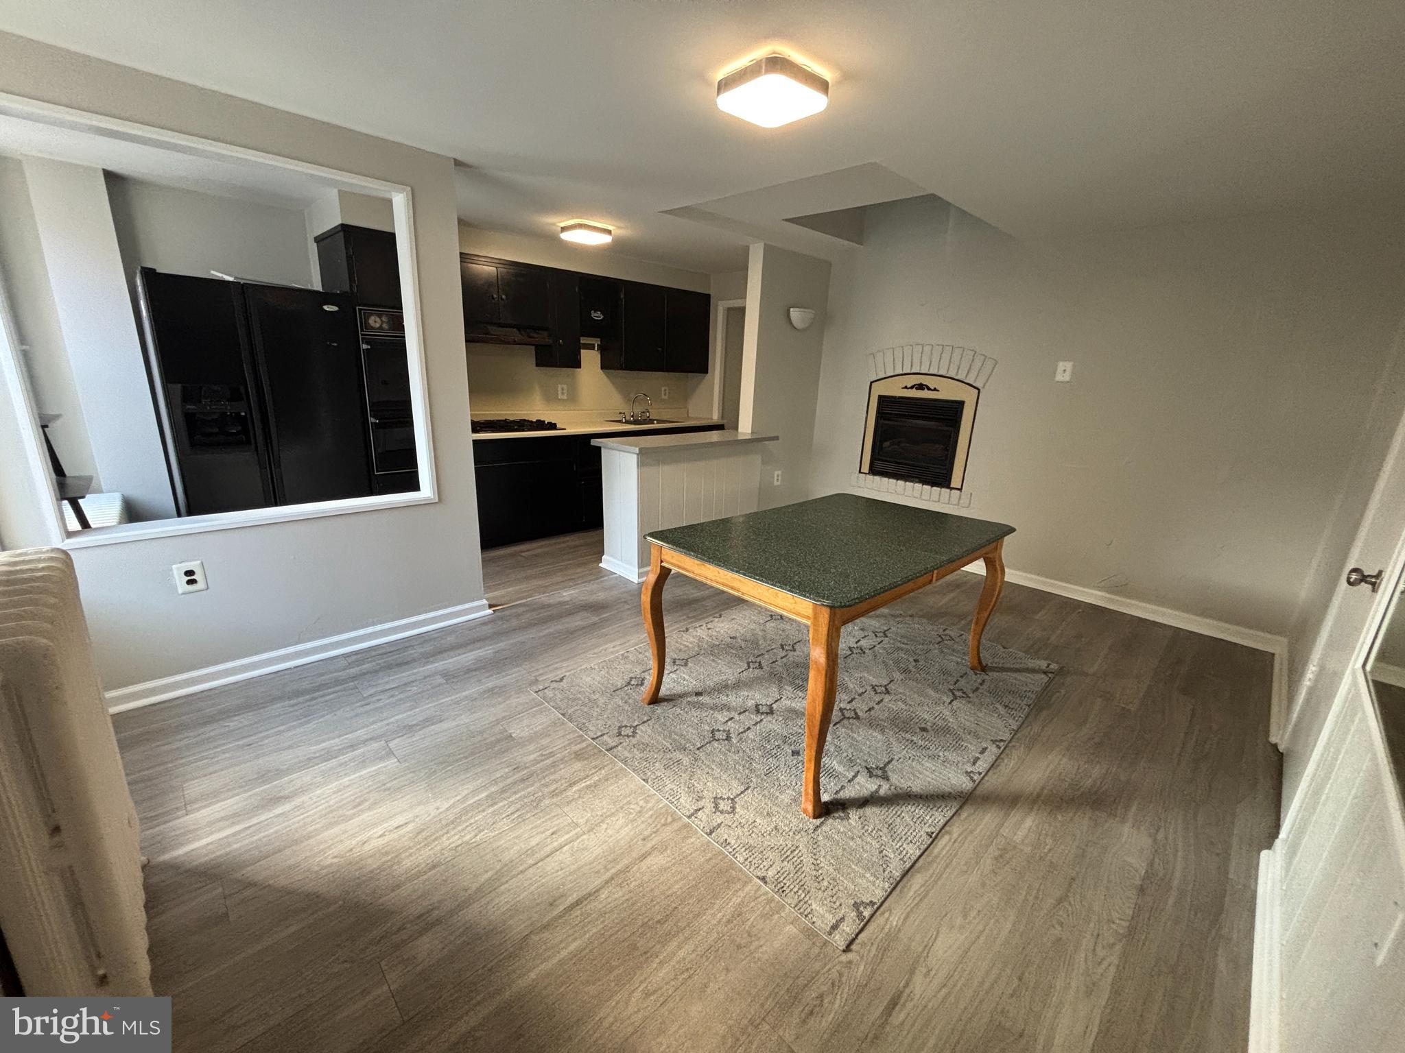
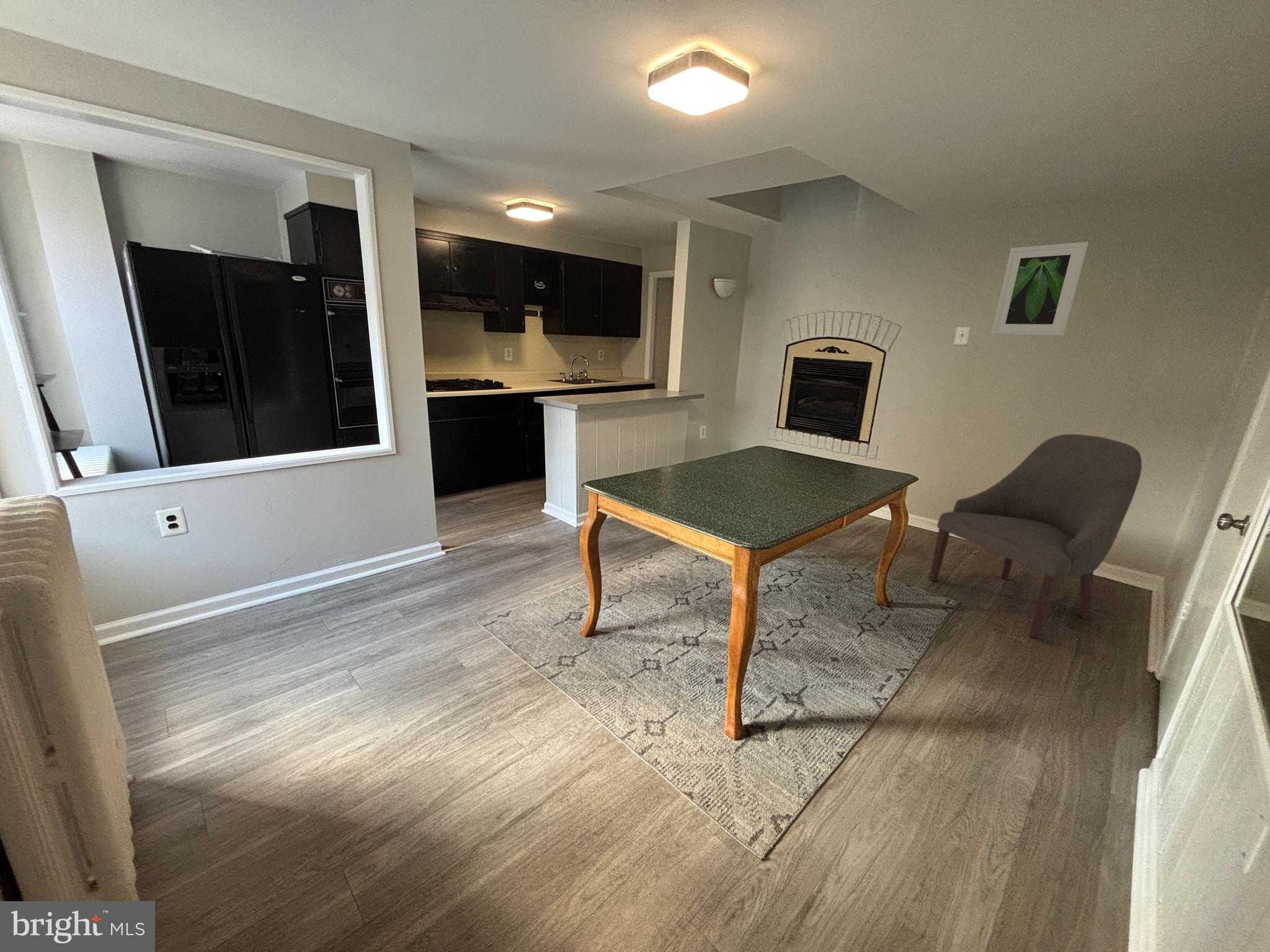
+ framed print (1036, 291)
+ chair (1037, 522)
